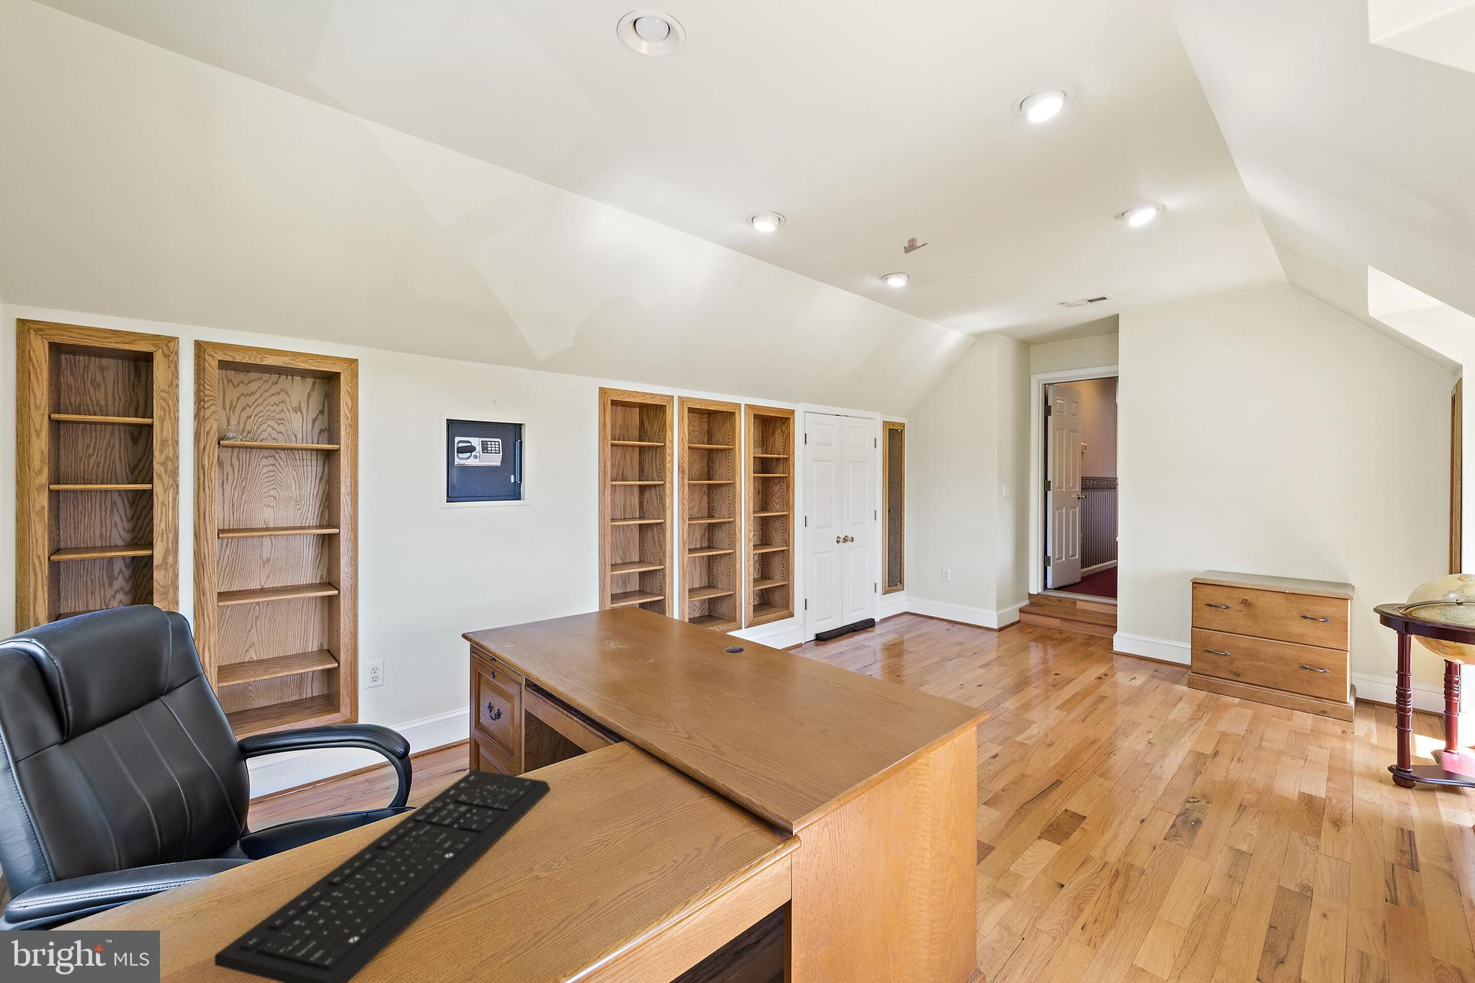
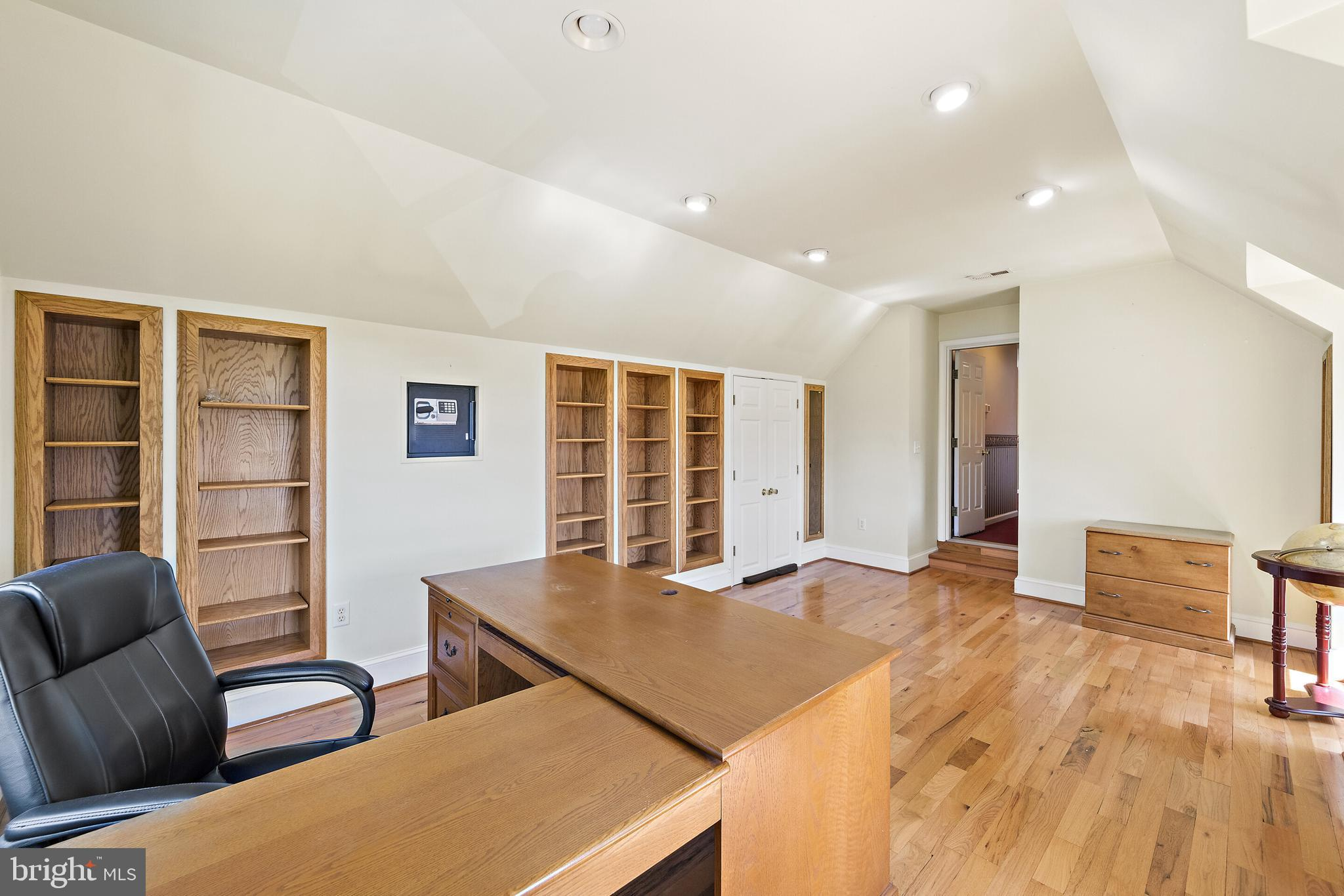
- tape dispenser (915, 242)
- keyboard (421, 851)
